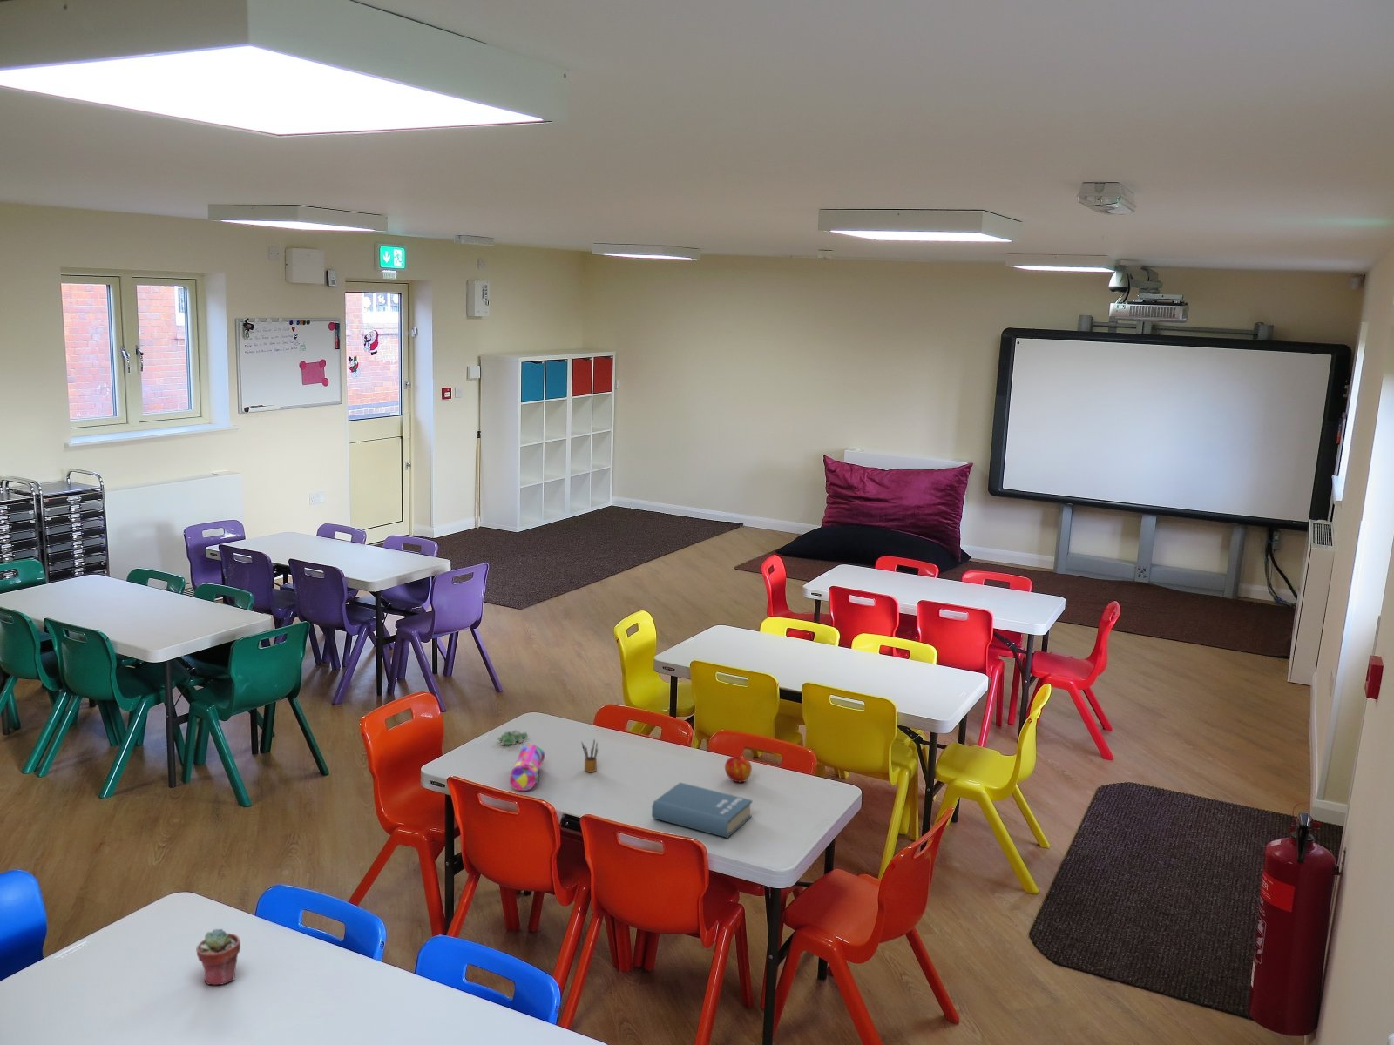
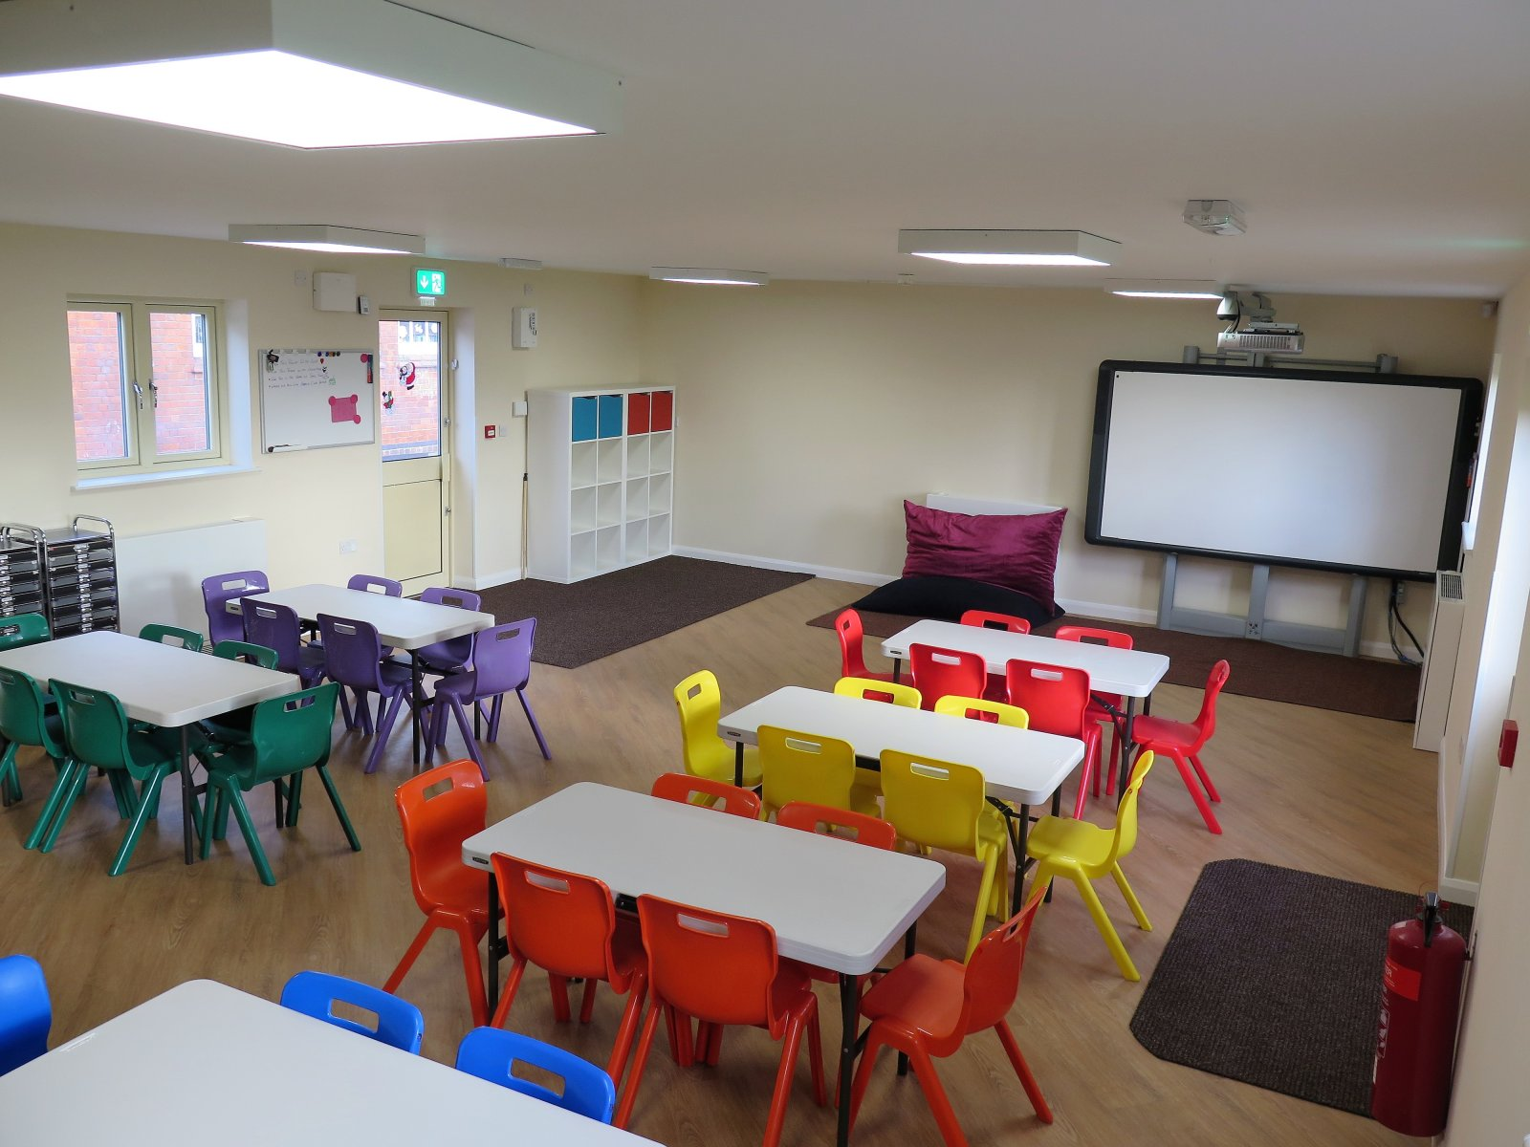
- pencil case (527, 765)
- stuffed animal (513, 734)
- potted succulent (218, 954)
- apple (738, 769)
- pencil box (591, 755)
- book (701, 809)
